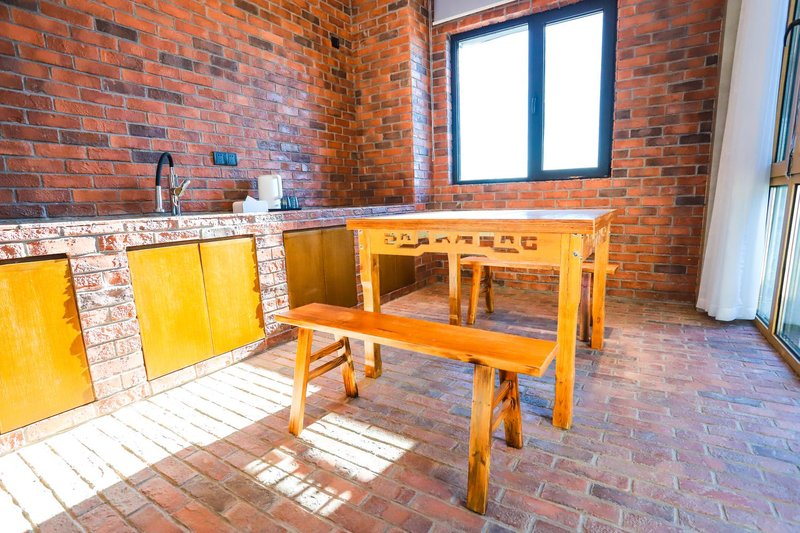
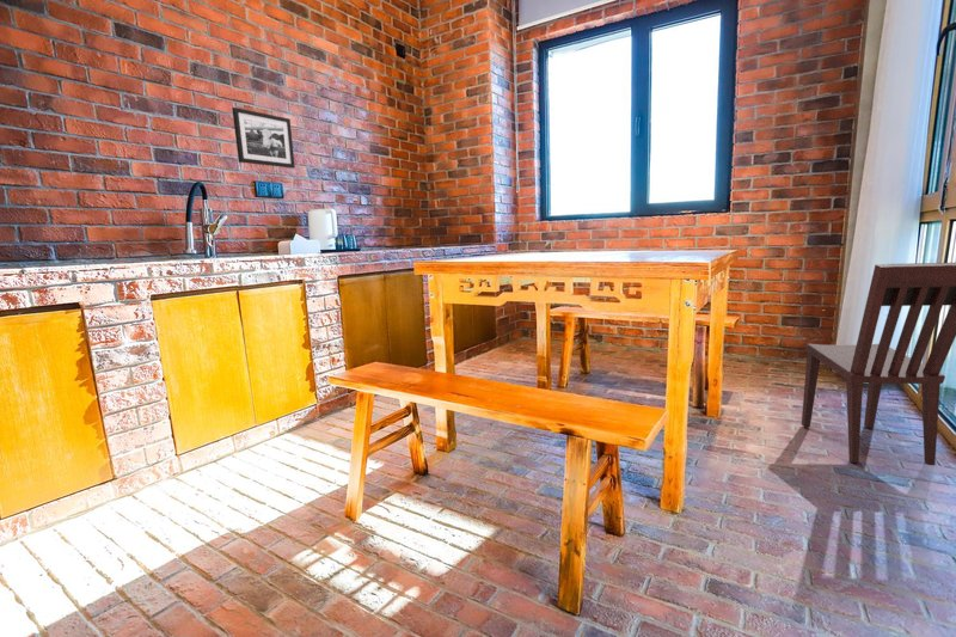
+ dining chair (876, 356)
+ picture frame (265, 139)
